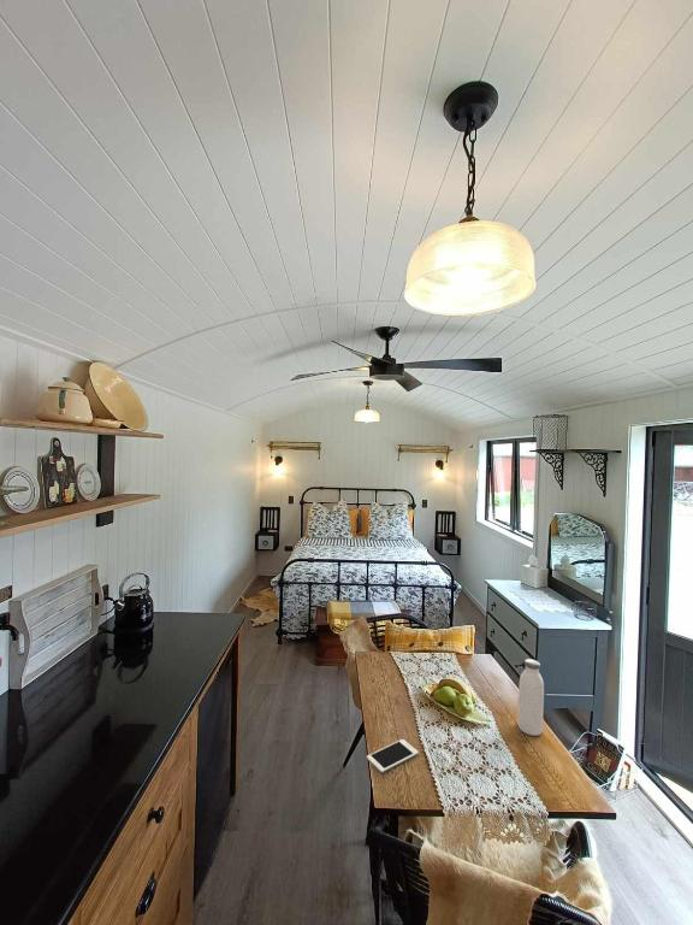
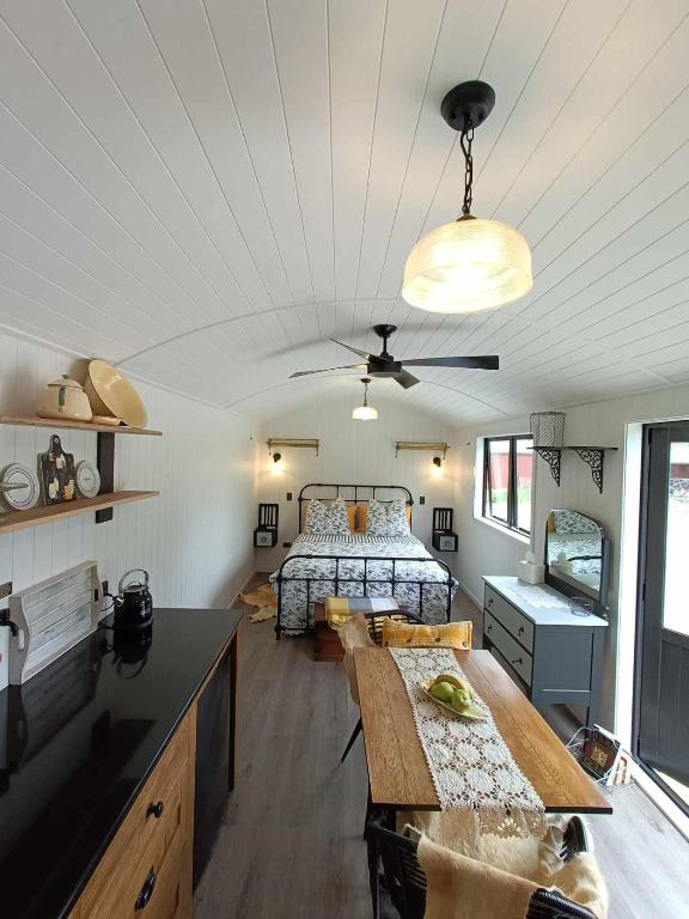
- water bottle (531, 695)
- cell phone (392, 754)
